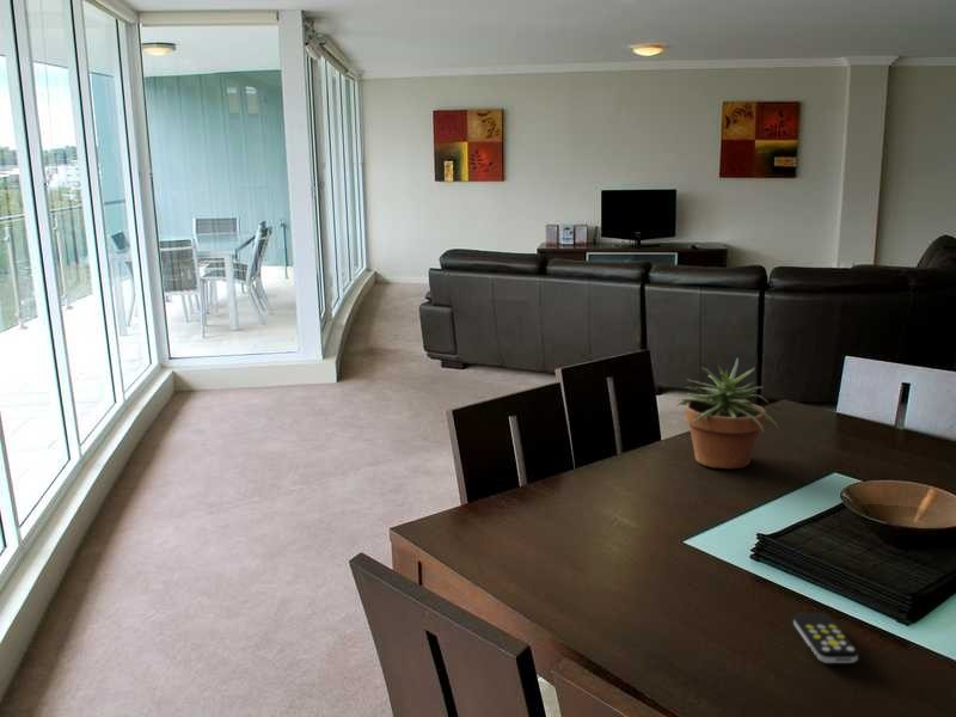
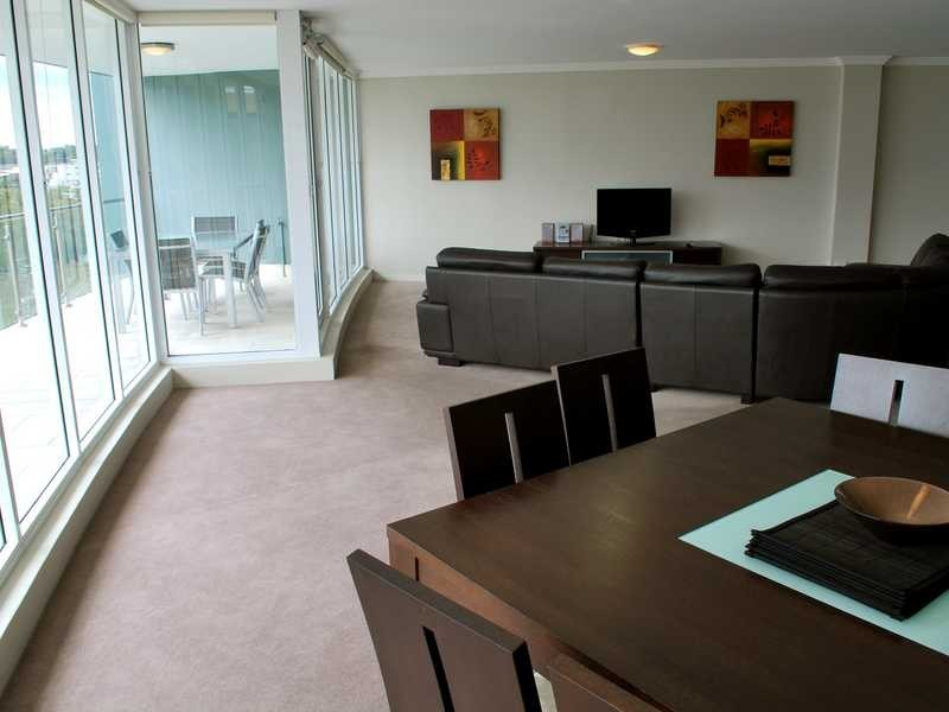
- remote control (825, 636)
- potted plant (728, 412)
